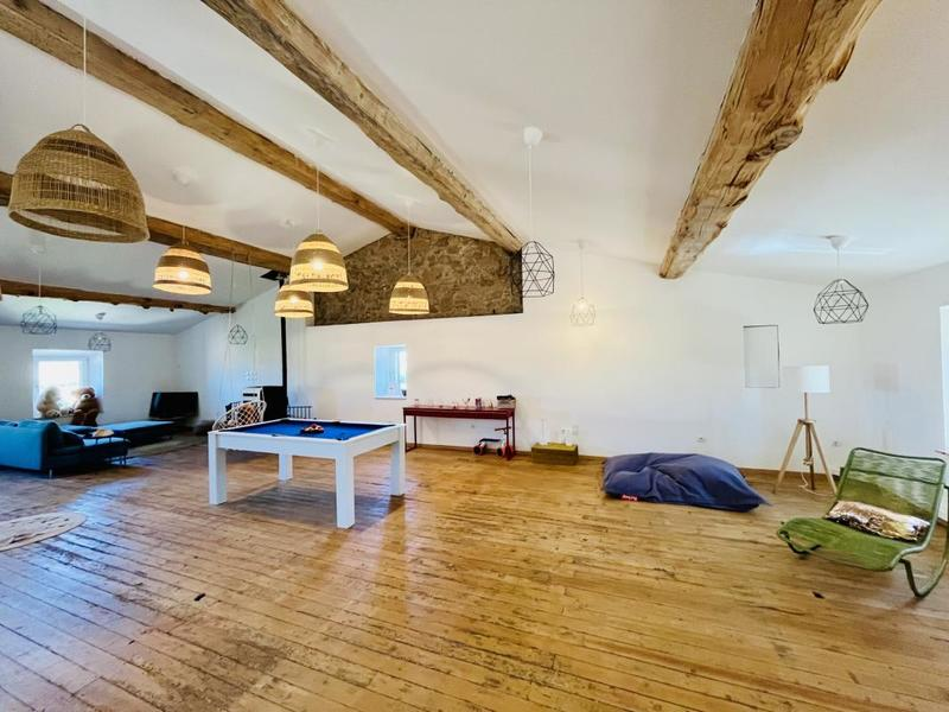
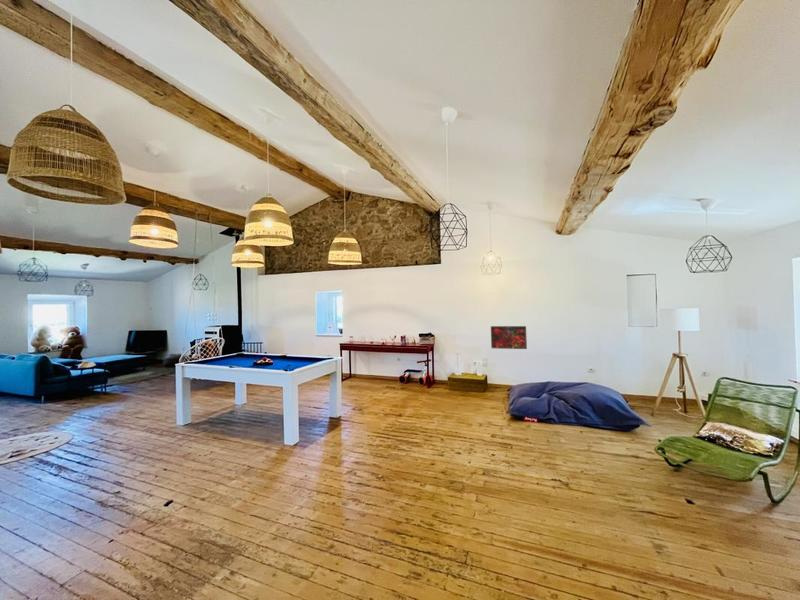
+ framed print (508, 337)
